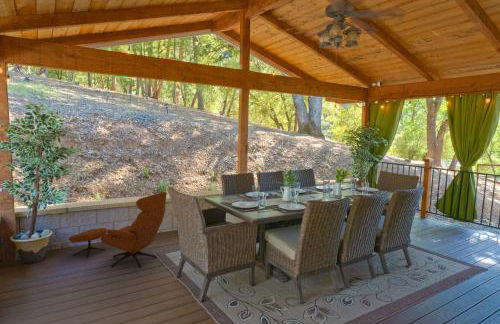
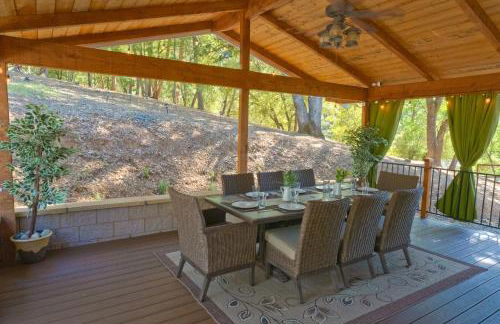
- lounge chair (119, 229)
